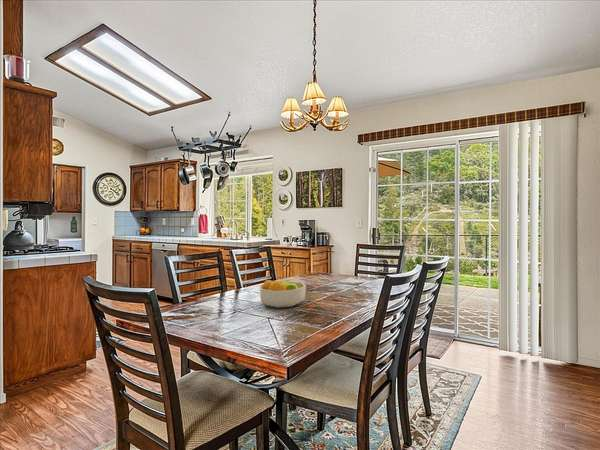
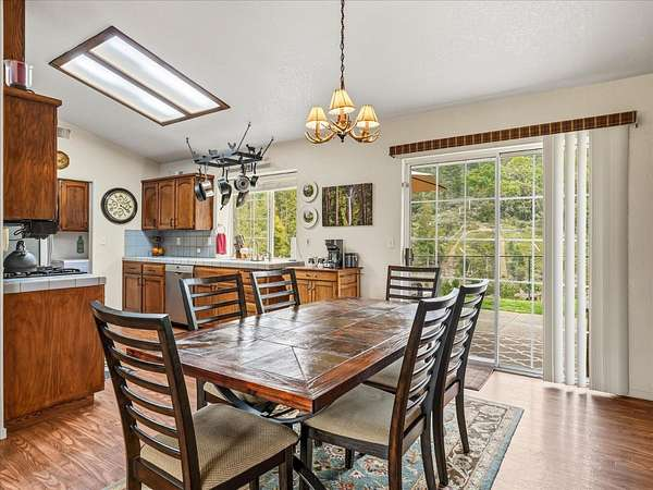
- fruit bowl (282, 290)
